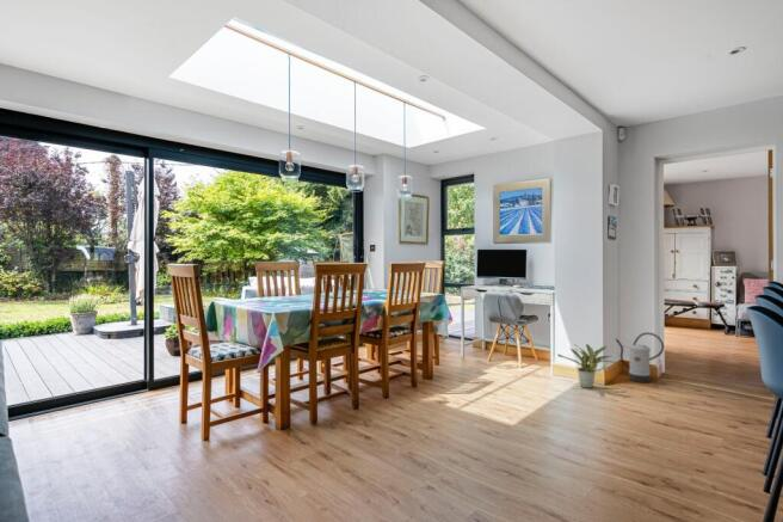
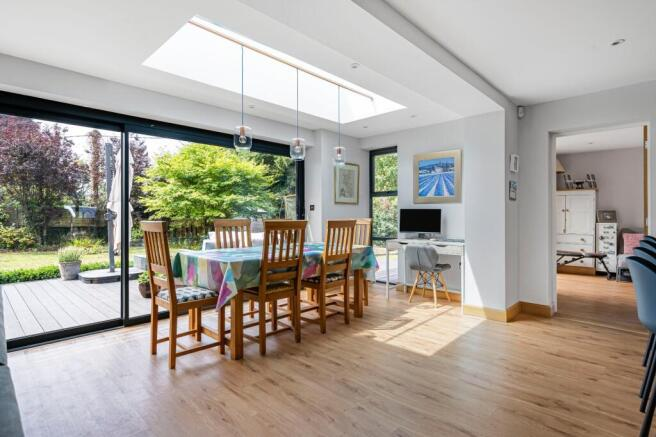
- watering can (639, 355)
- potted plant (588, 364)
